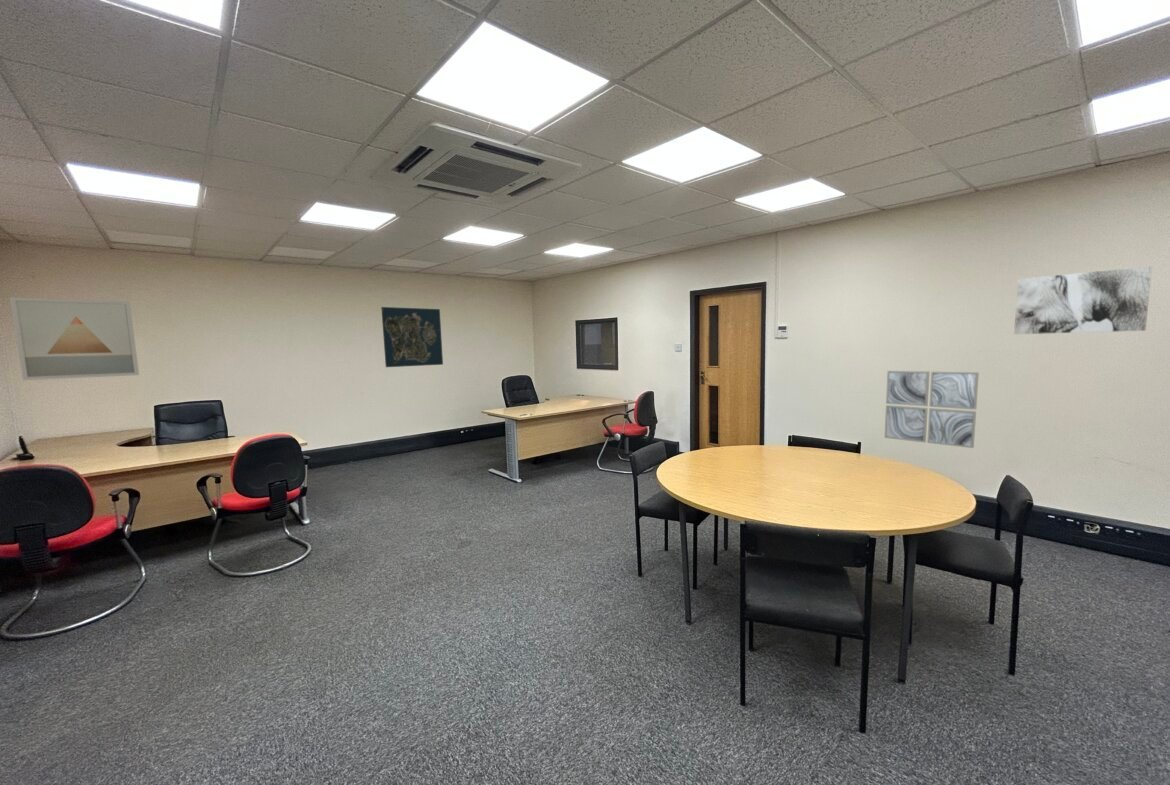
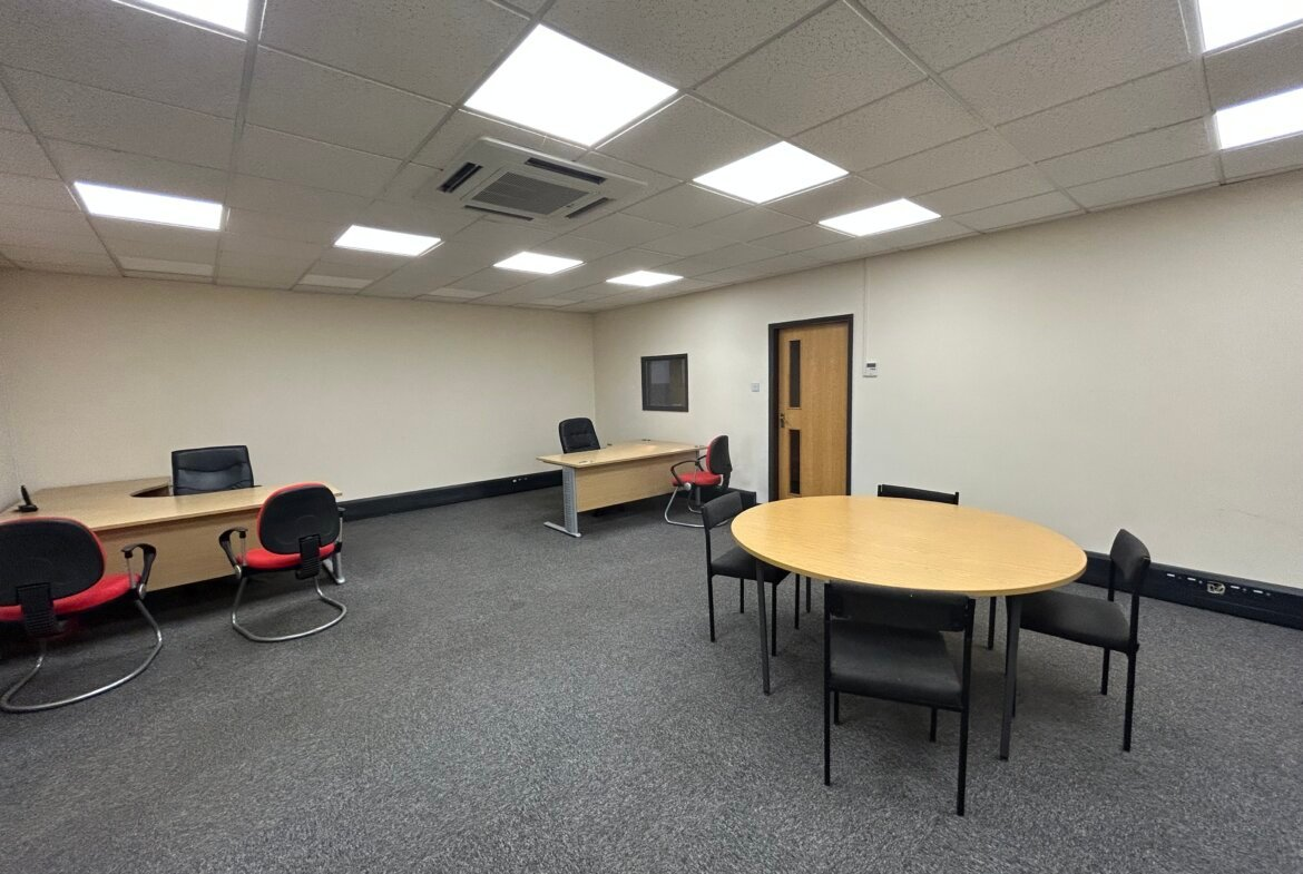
- wall art (1077, 303)
- wall art (79, 338)
- map (414, 337)
- wall art (929, 406)
